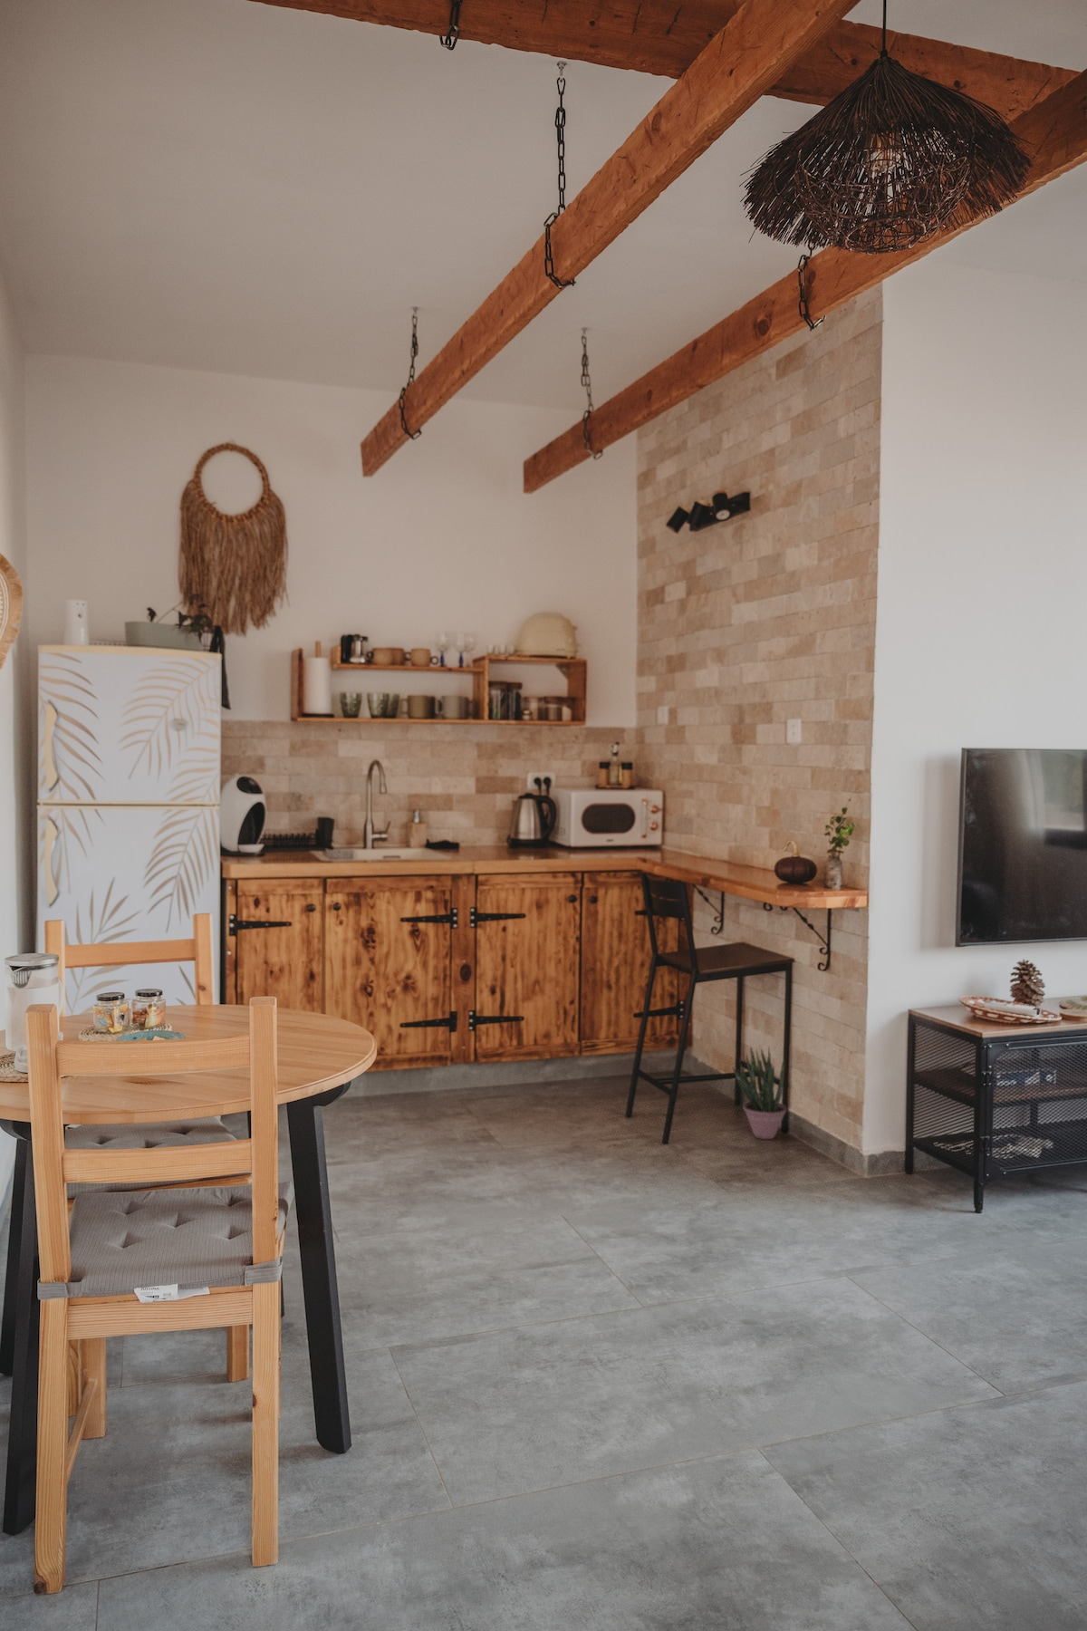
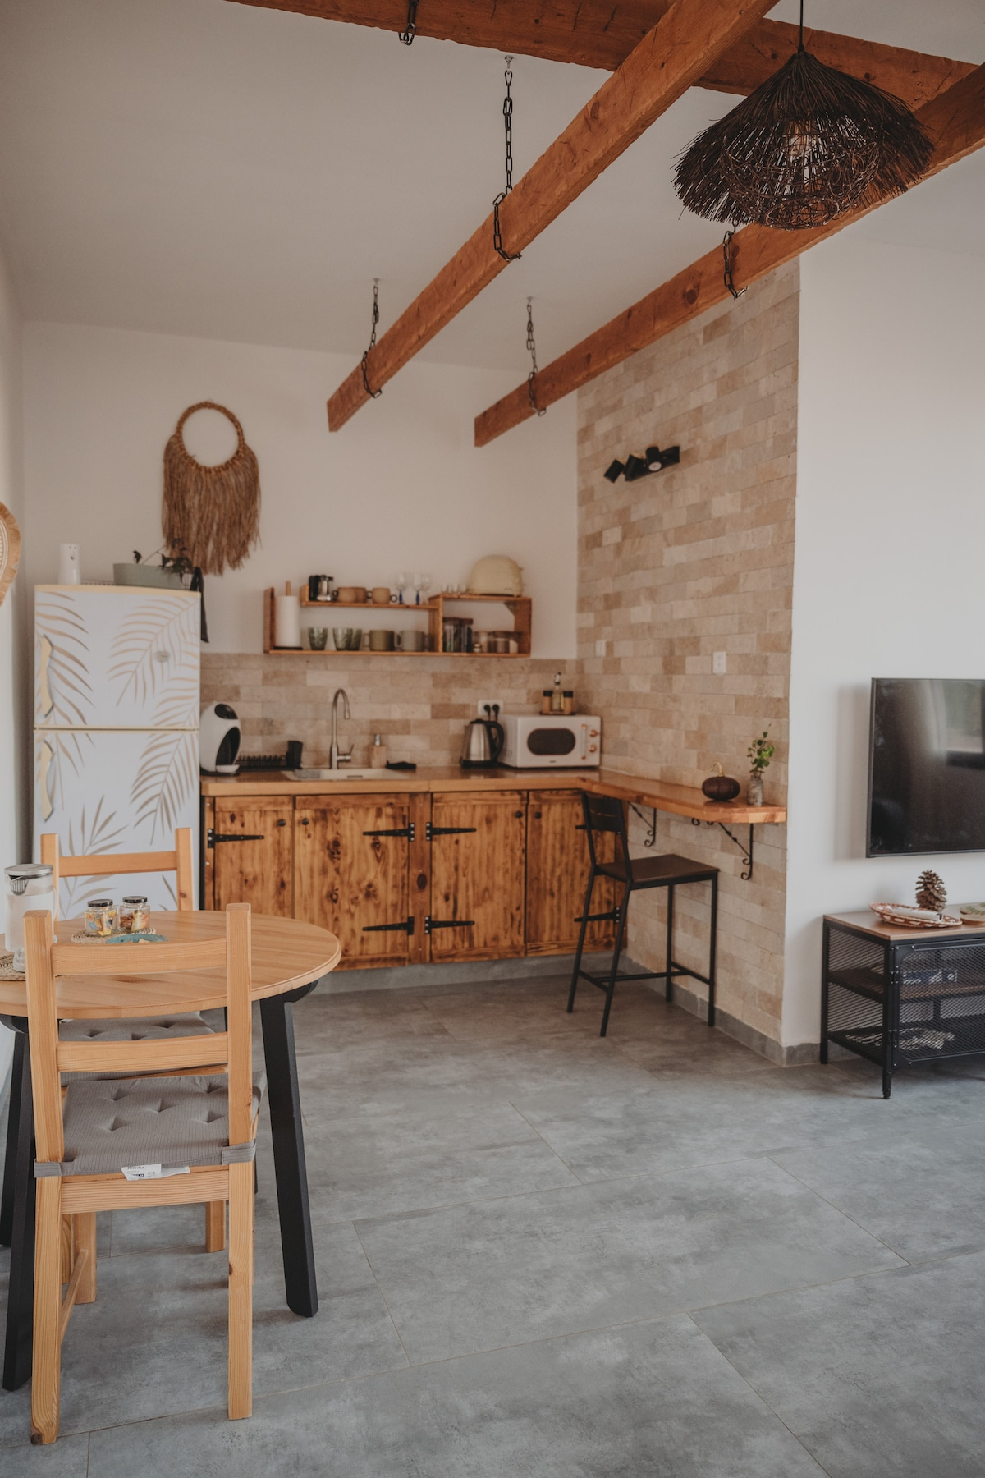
- potted plant (759, 1091)
